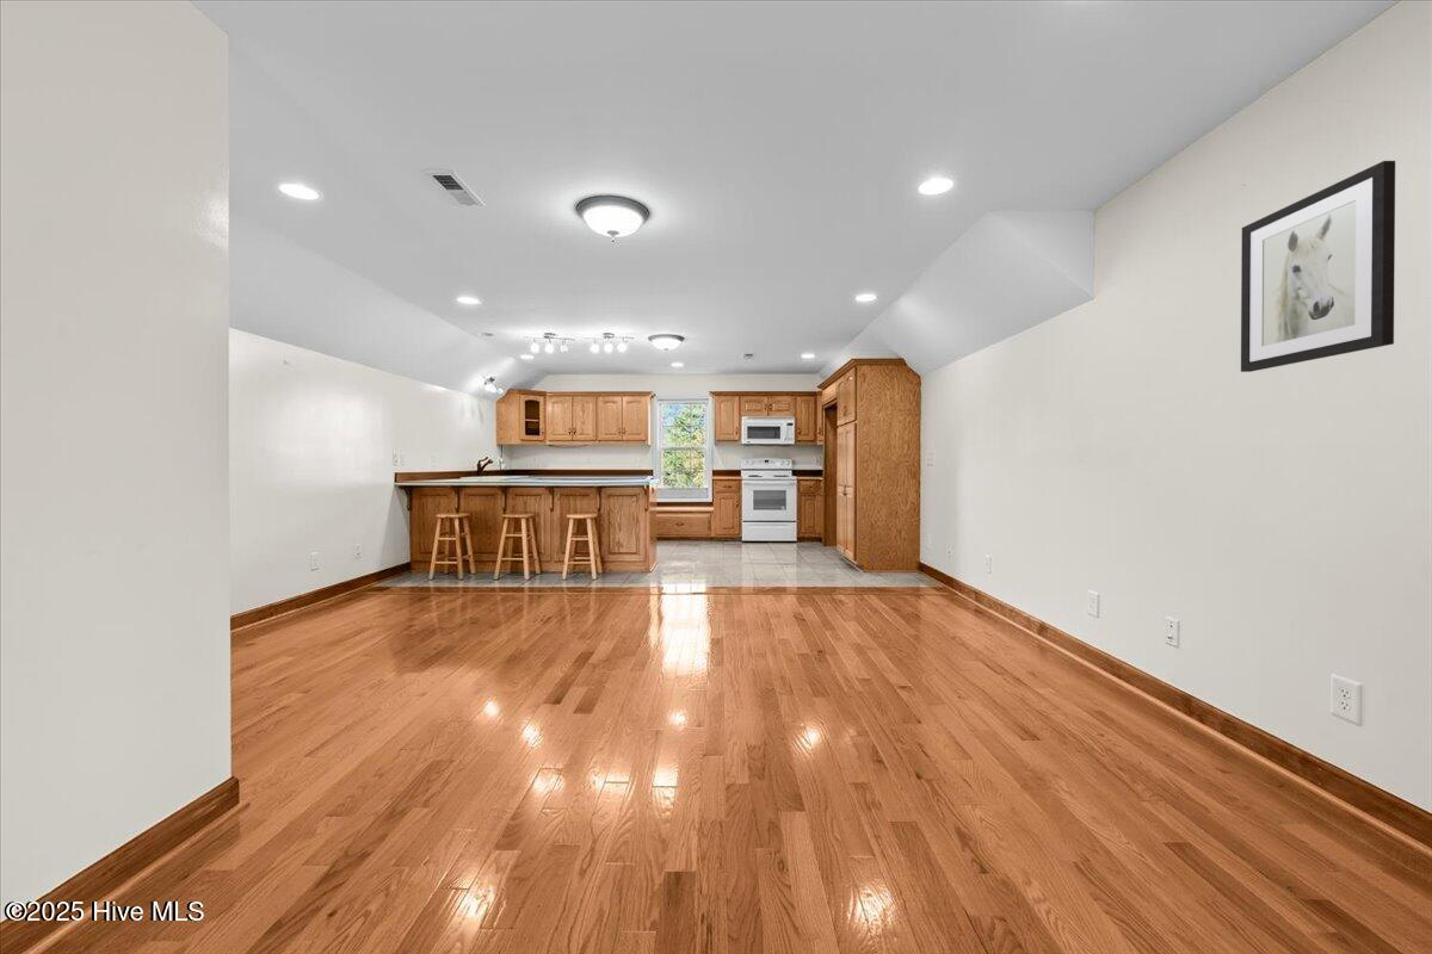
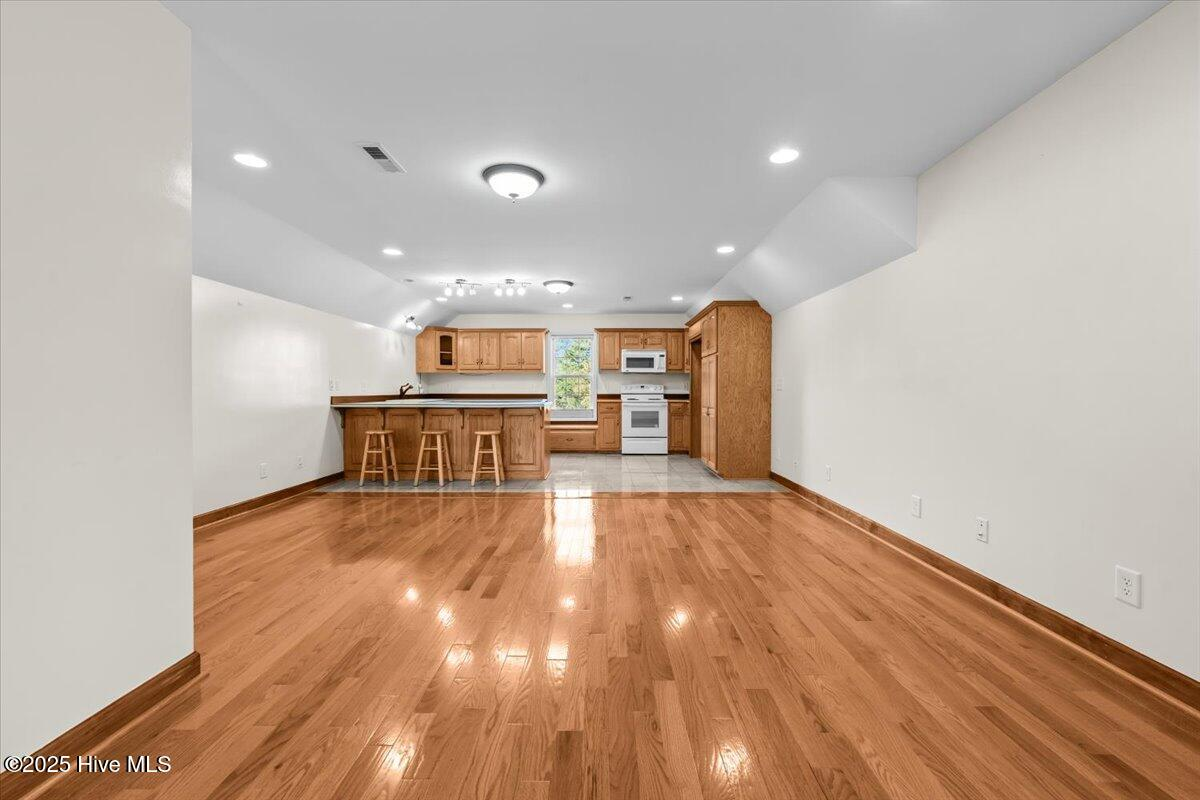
- wall art (1308, 278)
